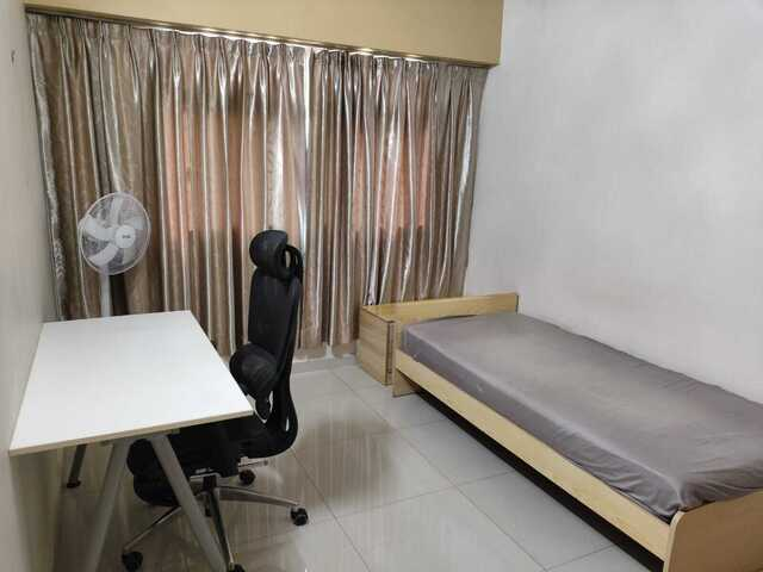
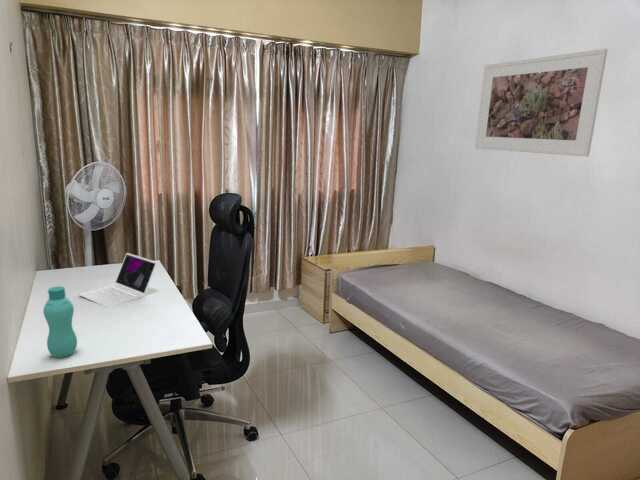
+ bottle (60, 321)
+ laptop (118, 276)
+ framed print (531, 106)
